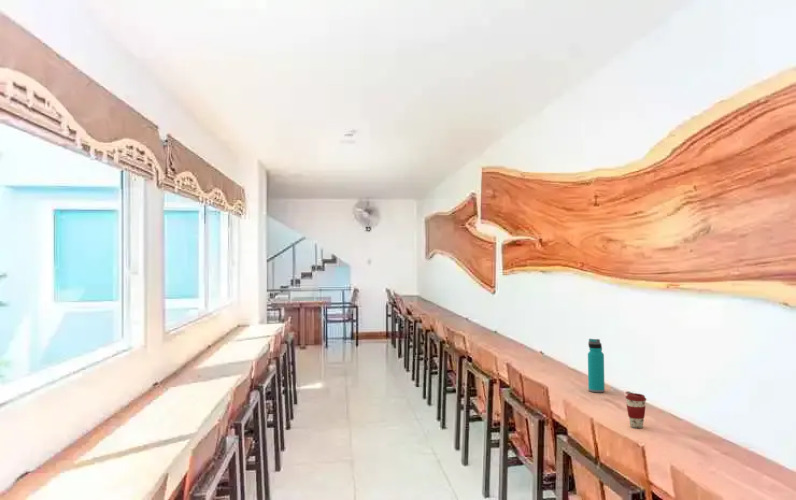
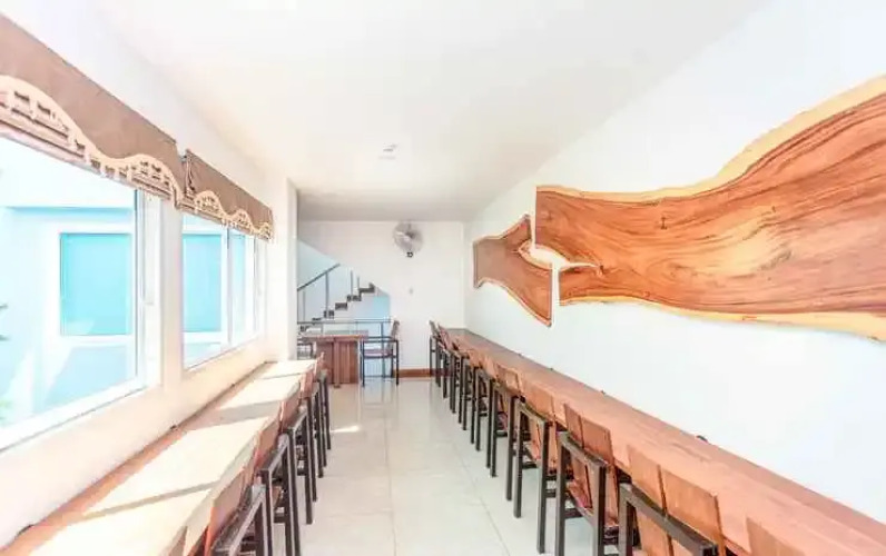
- coffee cup (636, 410)
- water bottle (595, 364)
